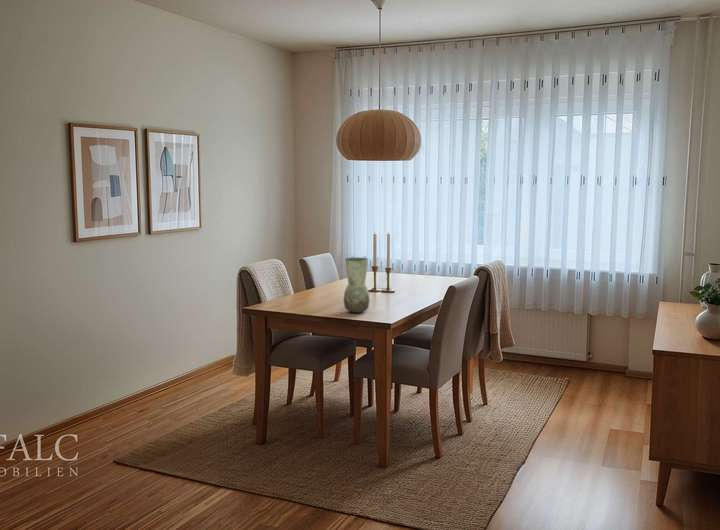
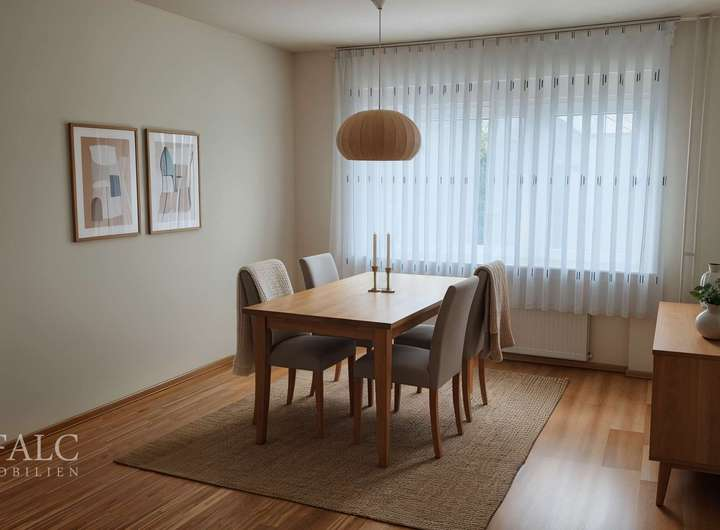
- vase (356, 285)
